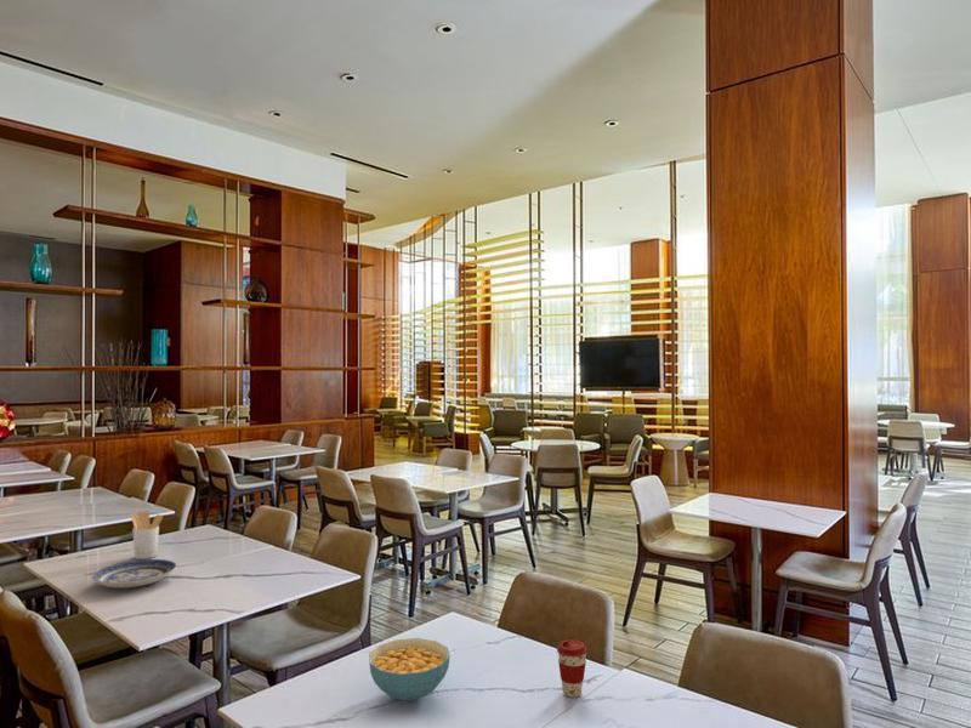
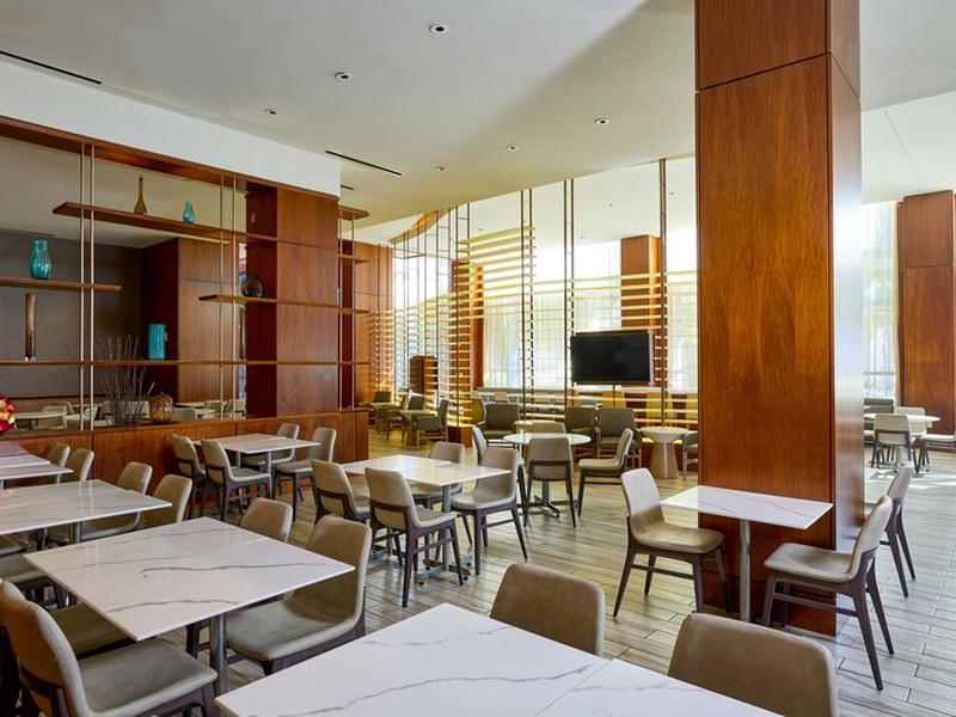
- cereal bowl (409, 675)
- coffee cup (572, 669)
- plate (135, 575)
- utensil holder (143, 533)
